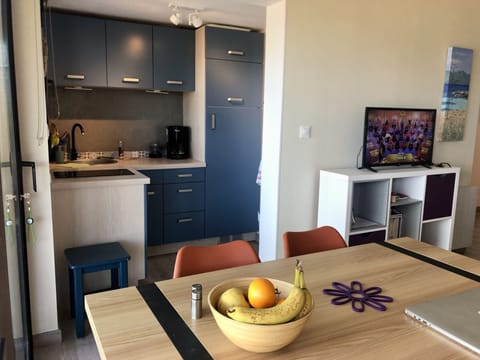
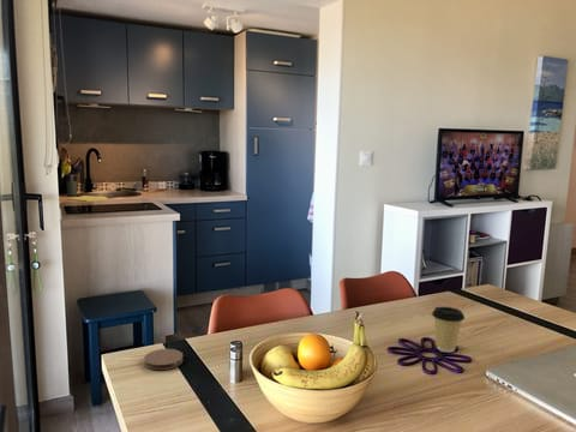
+ coffee cup (446, 329)
+ coaster (163, 359)
